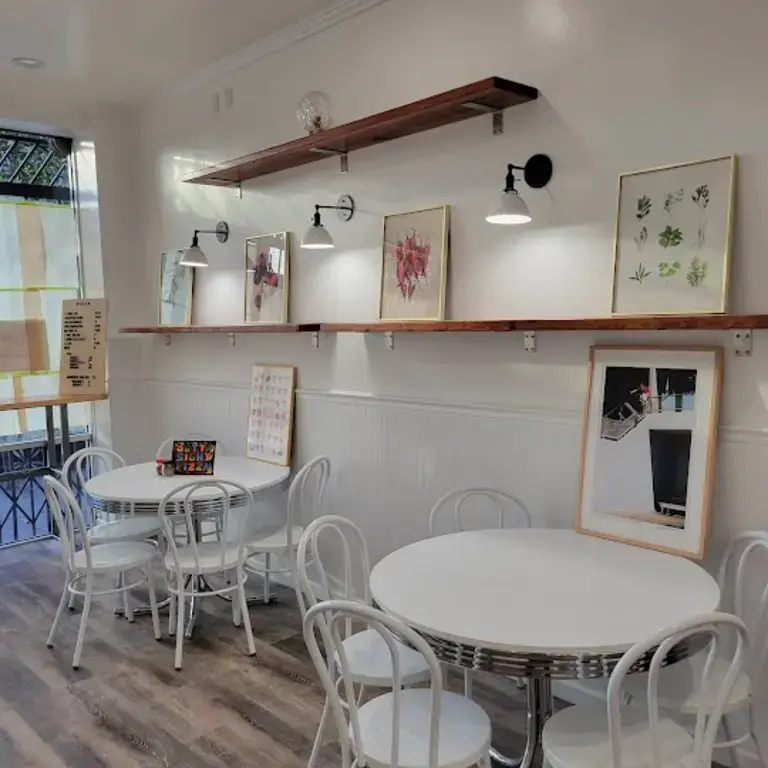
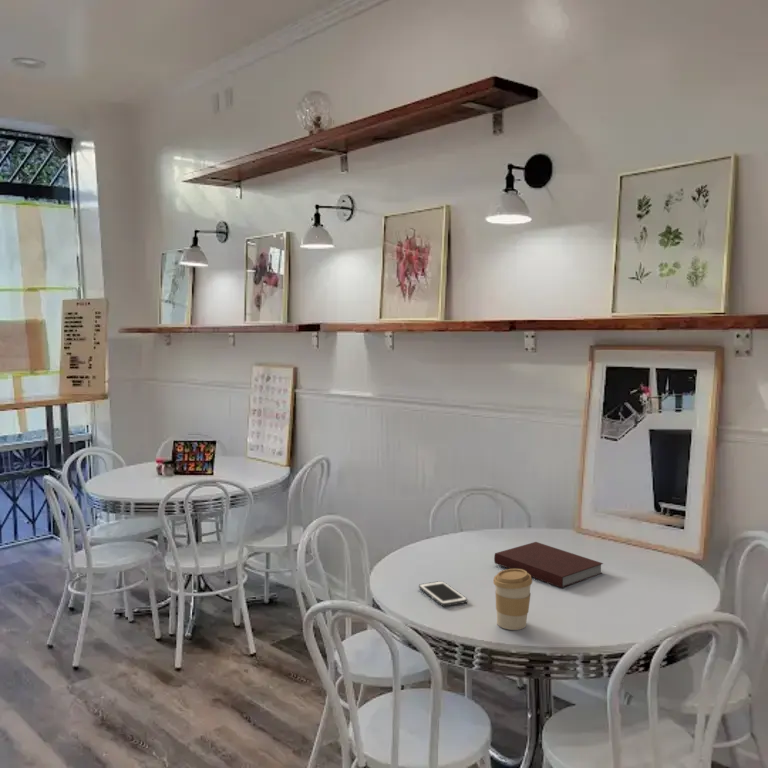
+ cell phone (442, 593)
+ notebook (547, 563)
+ coffee cup (512, 598)
